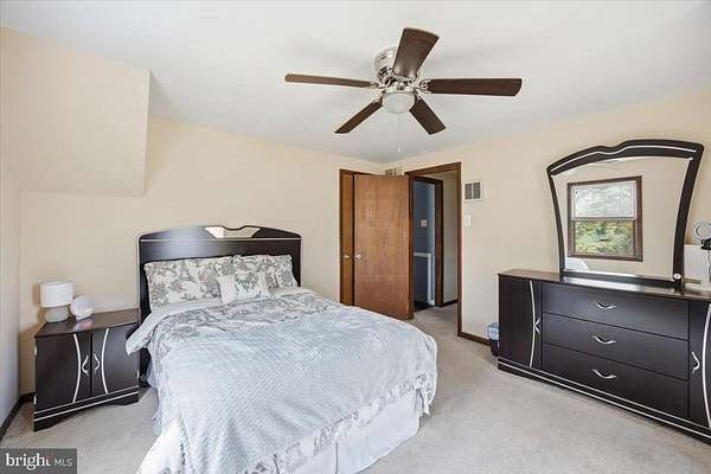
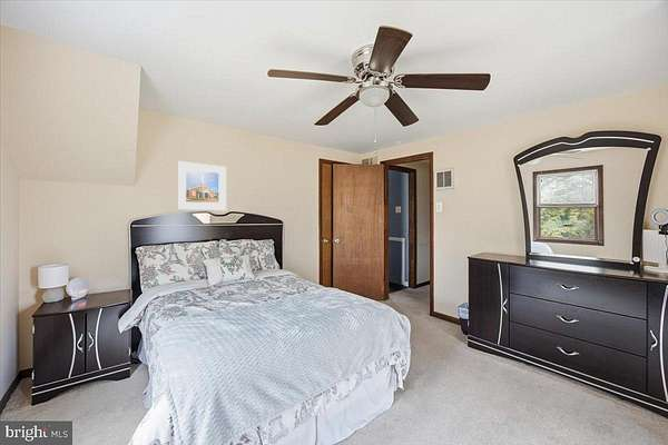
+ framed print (203, 187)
